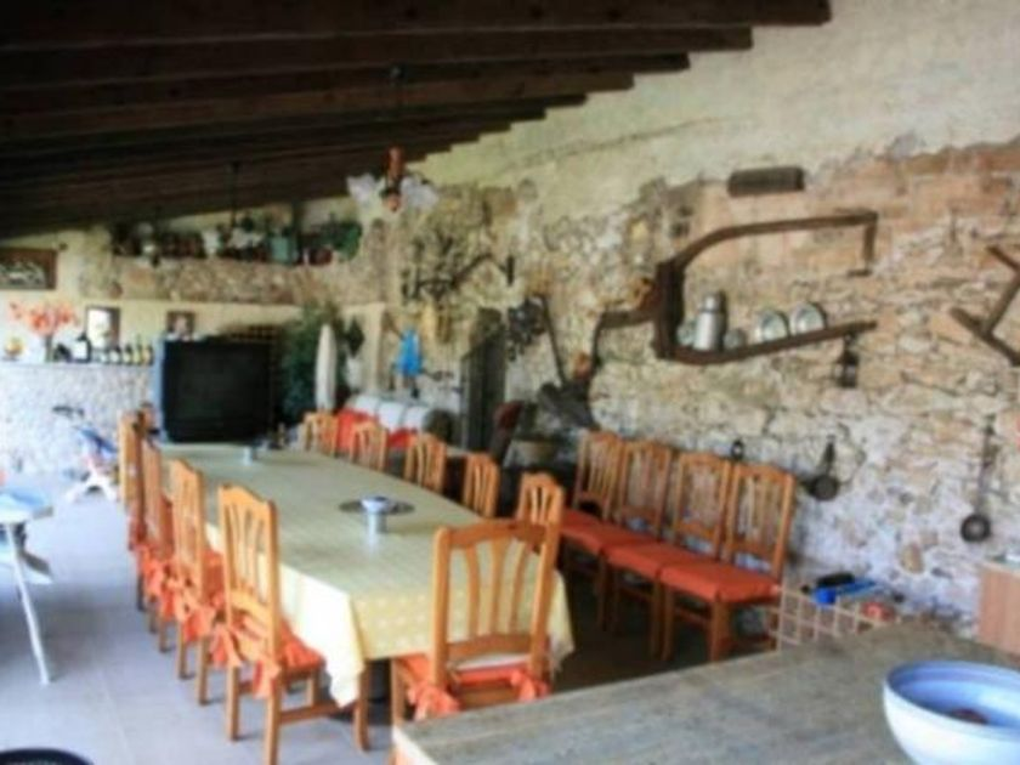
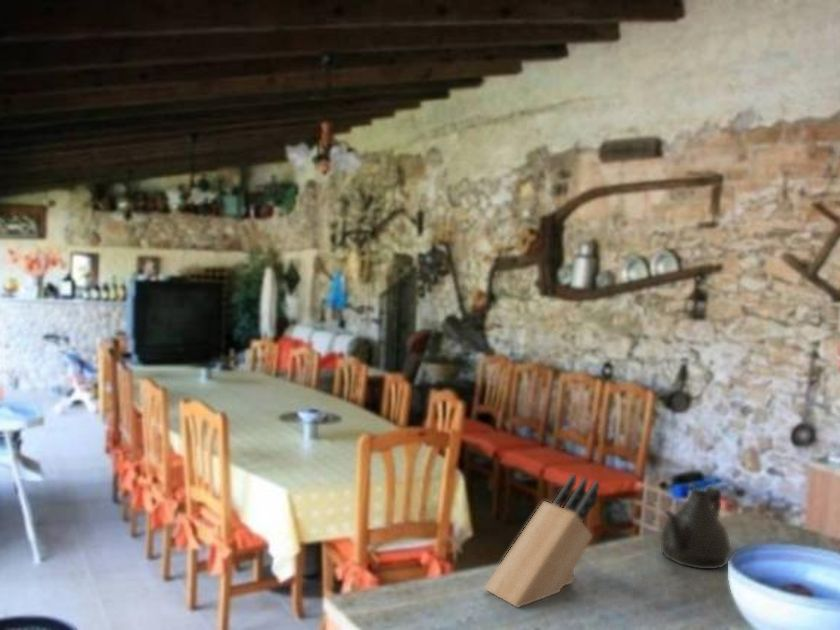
+ knife block (547, 534)
+ teapot (689, 526)
